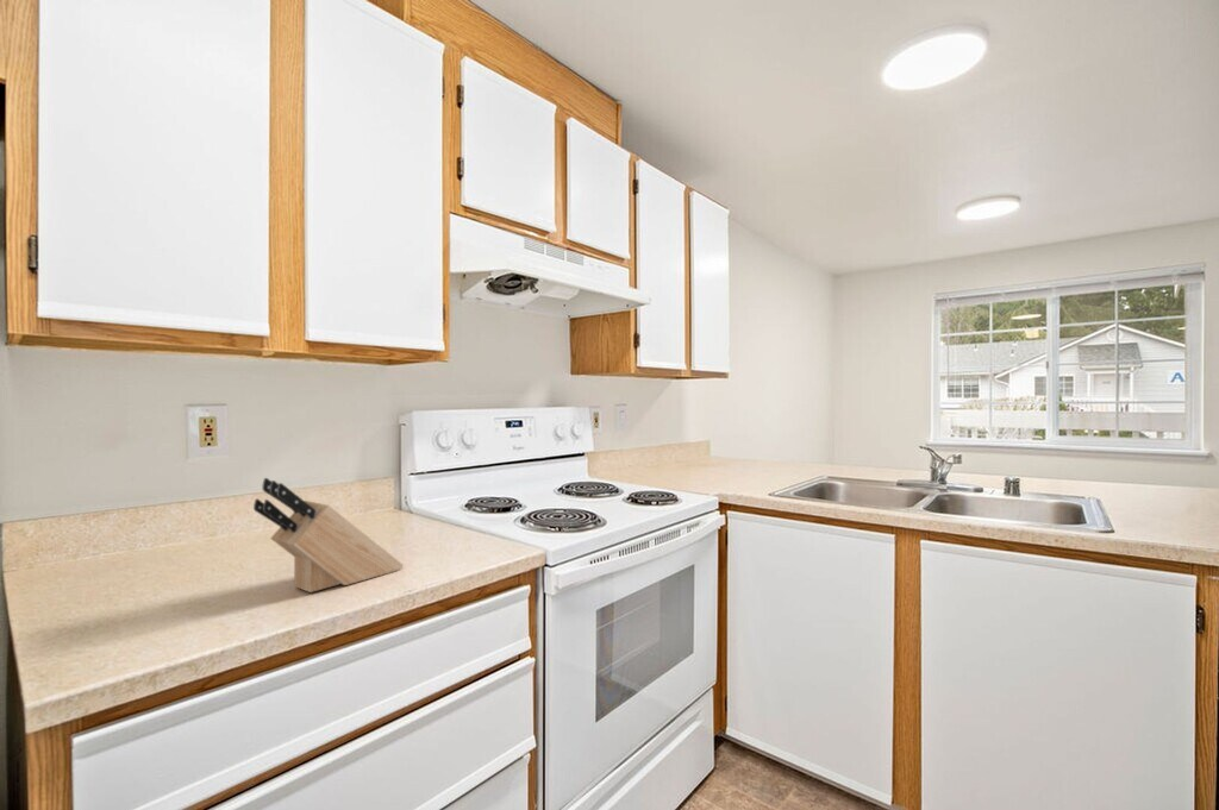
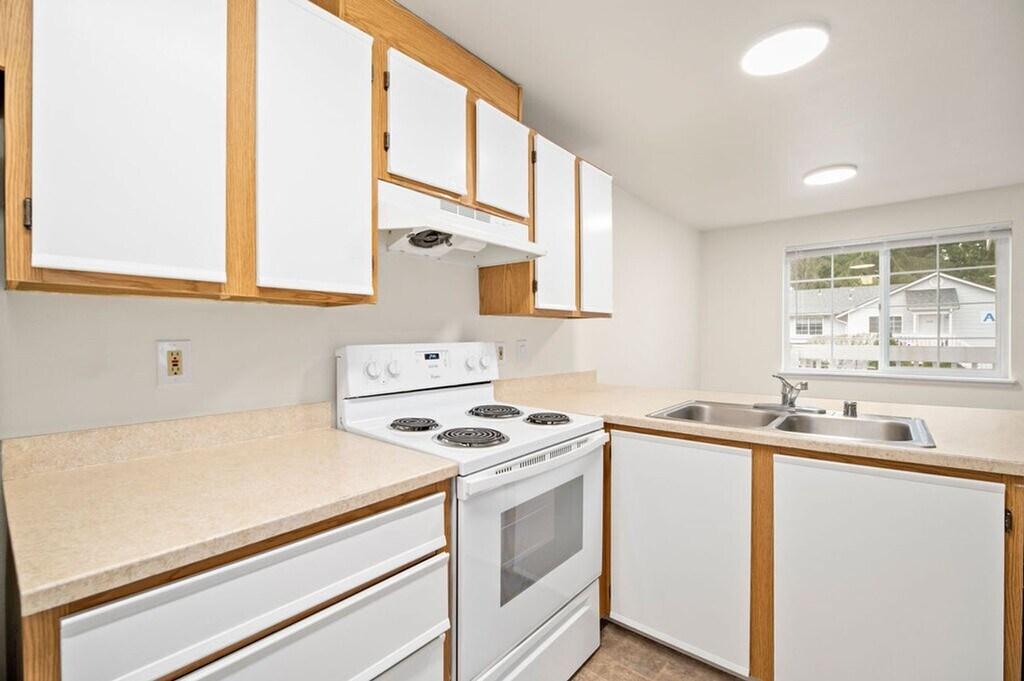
- knife block (331, 527)
